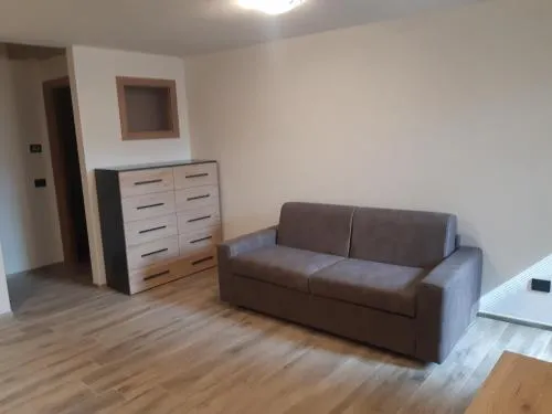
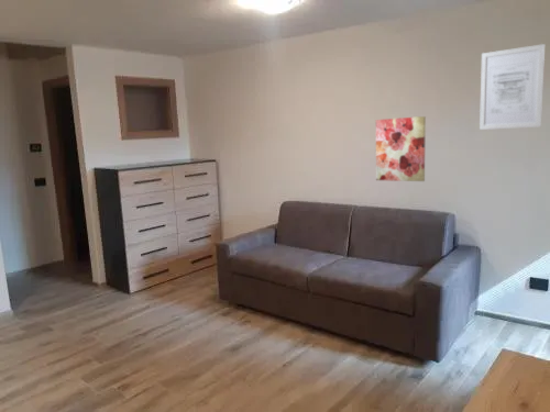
+ wall art (399, 149)
+ wall art (510, 89)
